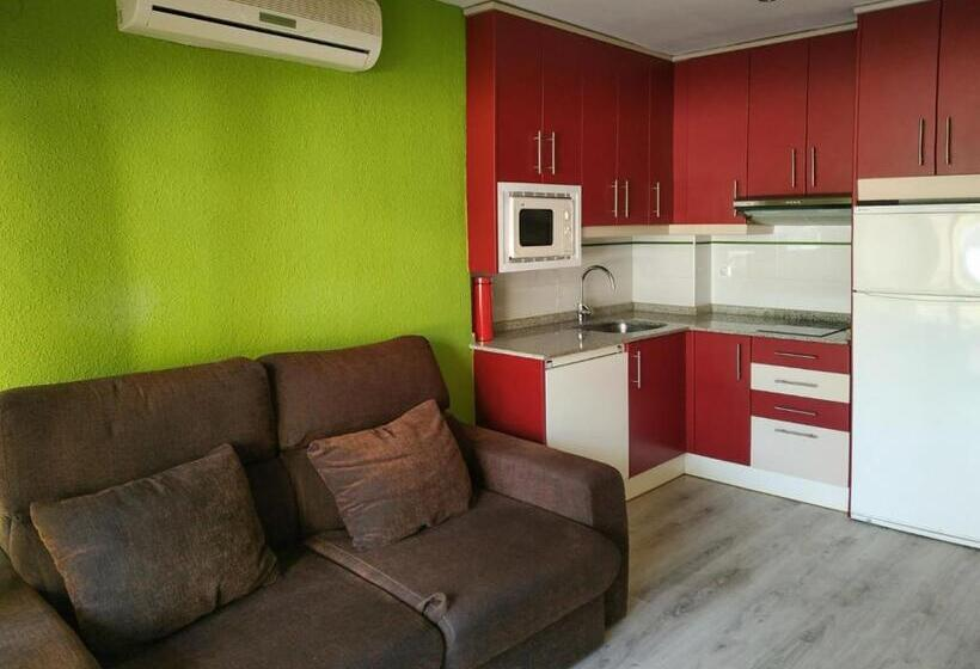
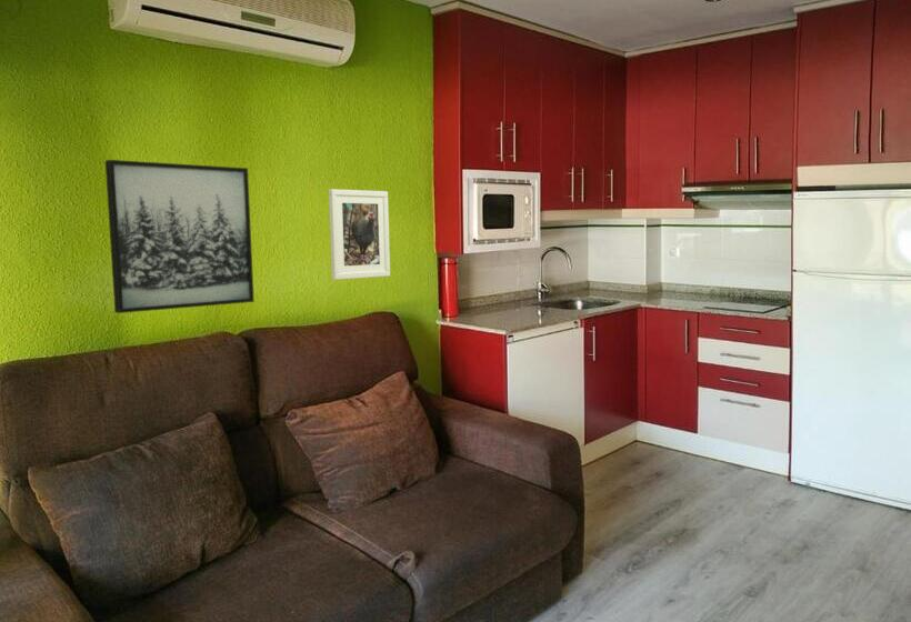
+ wall art (184, 235)
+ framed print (360, 234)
